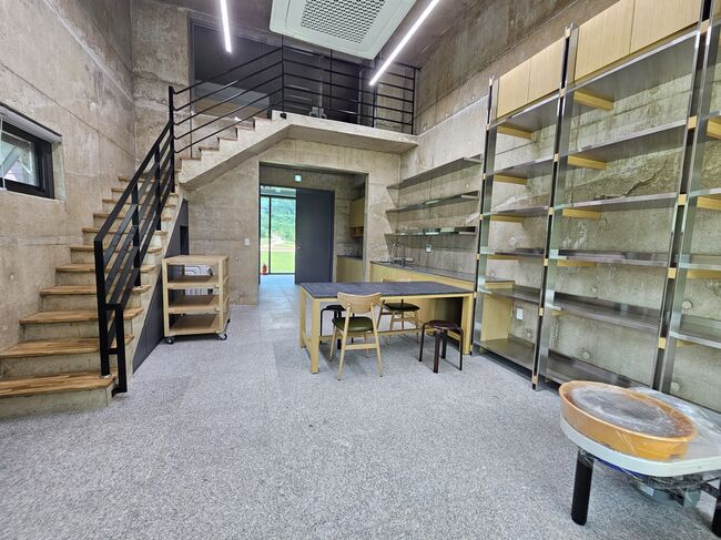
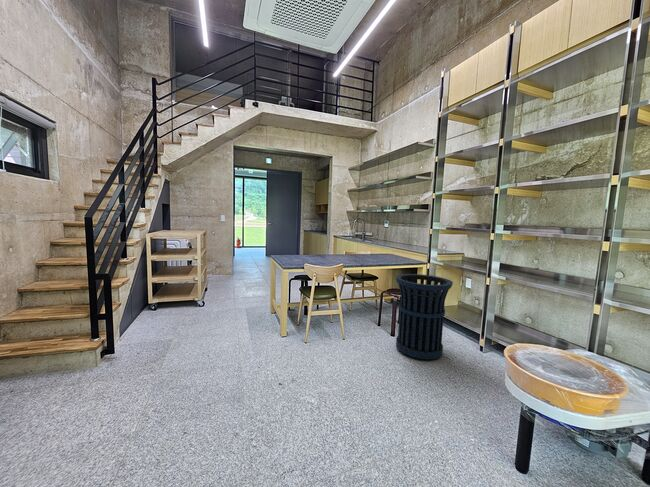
+ trash can (420, 315)
